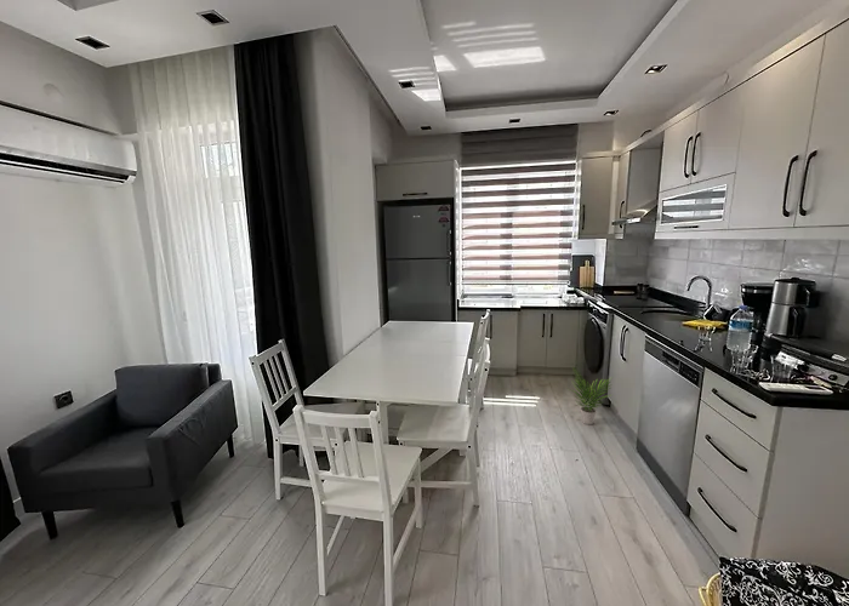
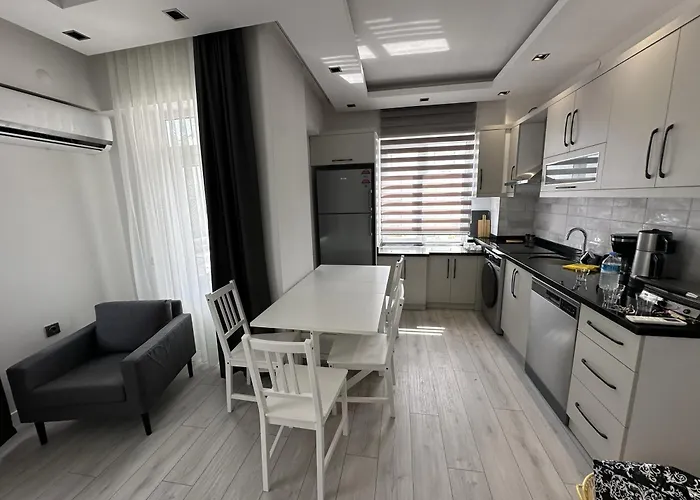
- potted plant (587, 396)
